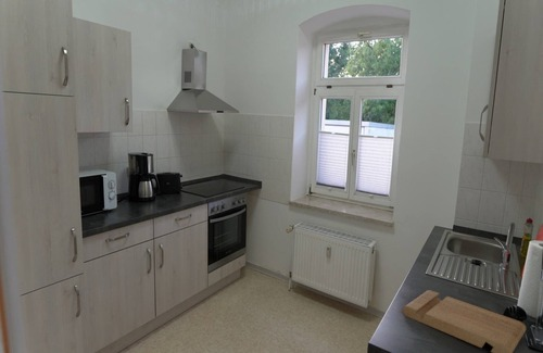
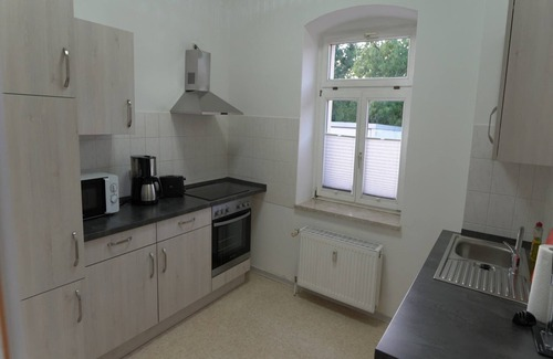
- cutting board (462, 318)
